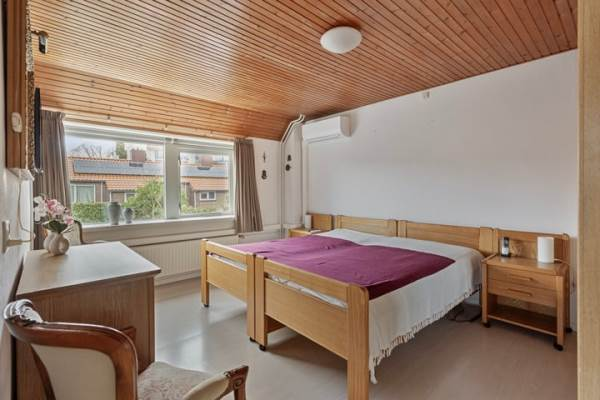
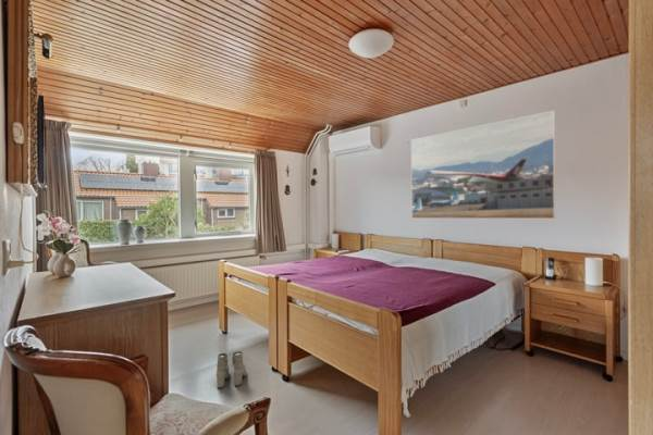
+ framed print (471, 173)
+ boots (232, 365)
